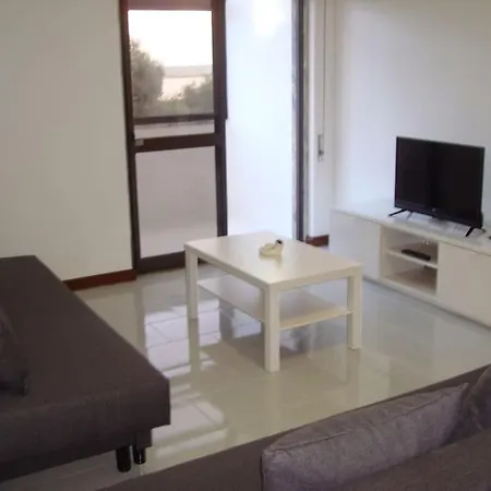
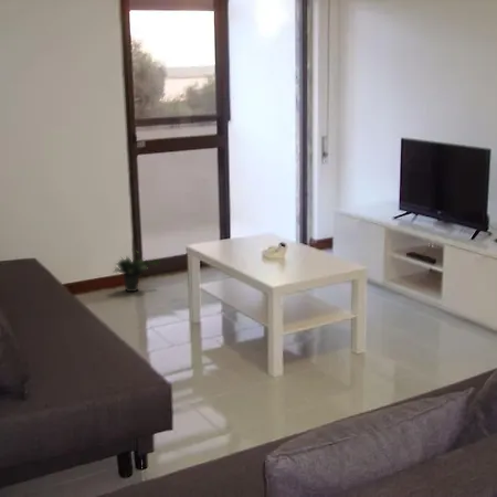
+ potted plant (137, 268)
